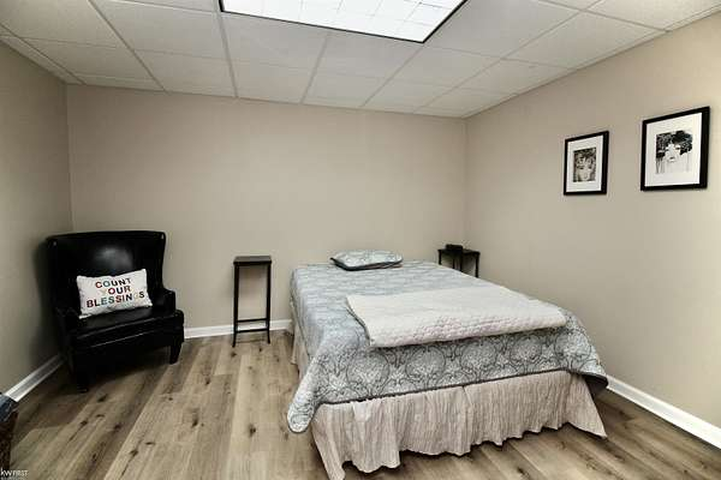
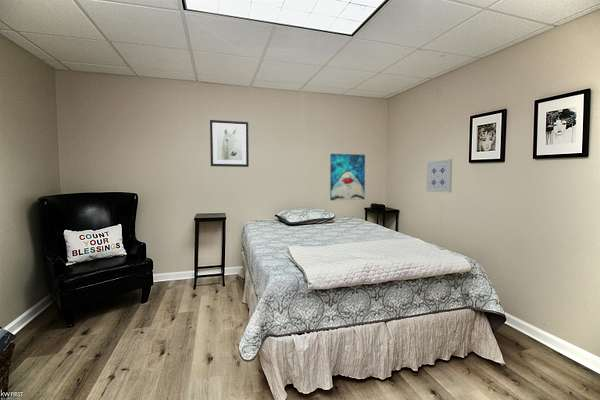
+ wall art (438, 176)
+ wall art (347, 177)
+ wall art (229, 144)
